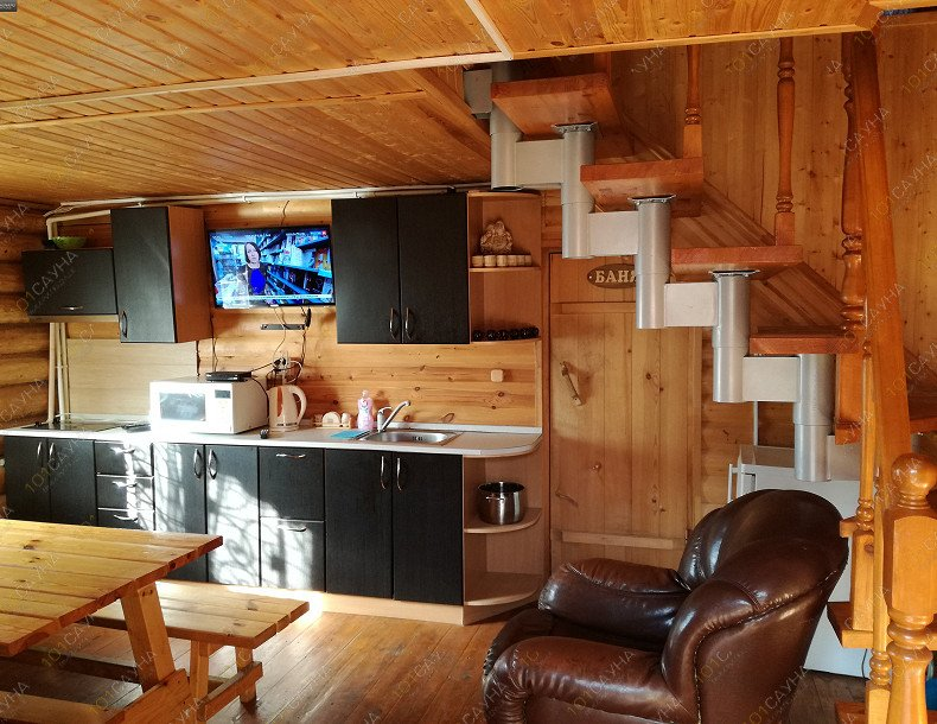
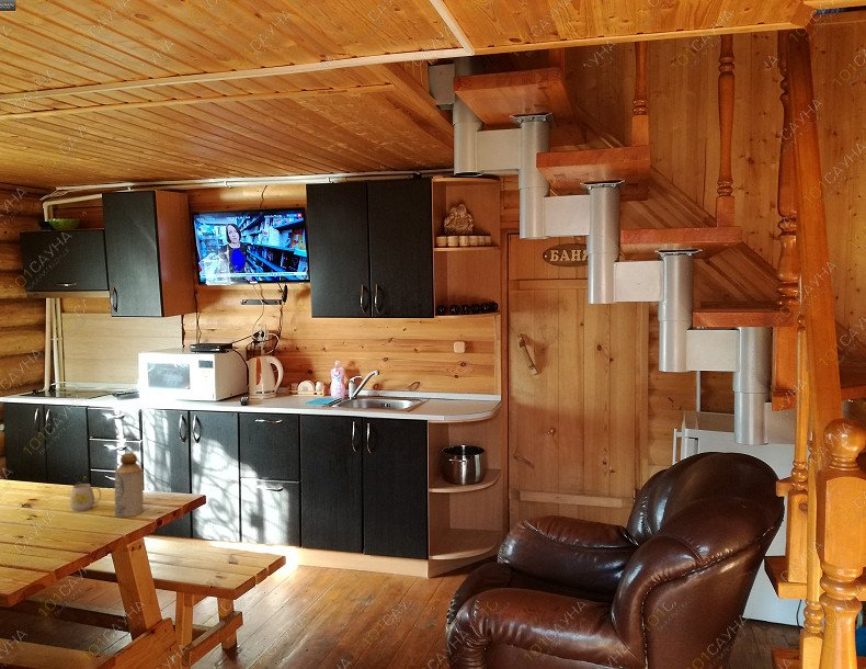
+ bottle (128, 483)
+ mug (84, 497)
